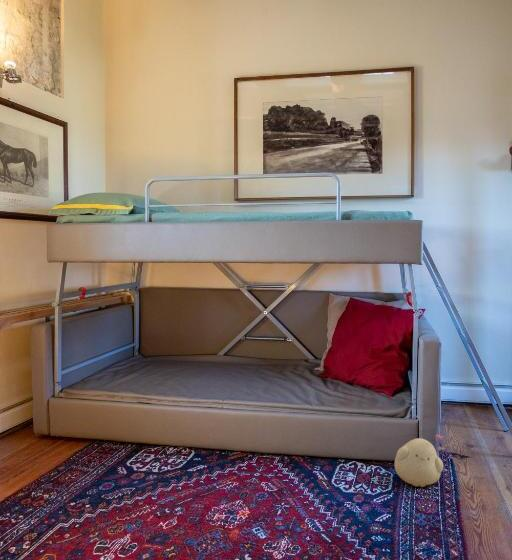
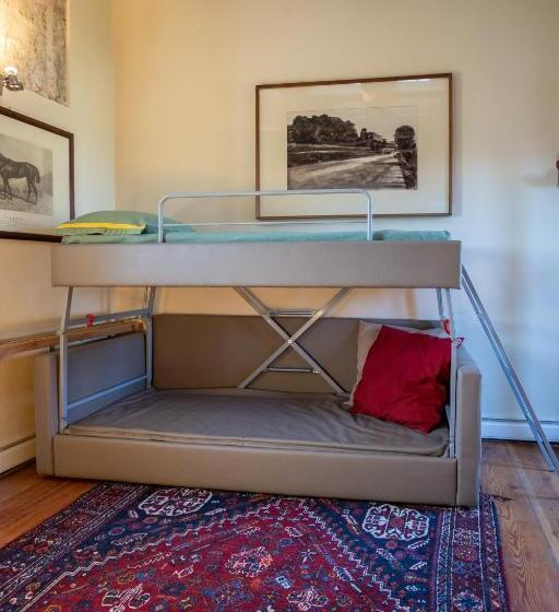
- plush toy (419, 456)
